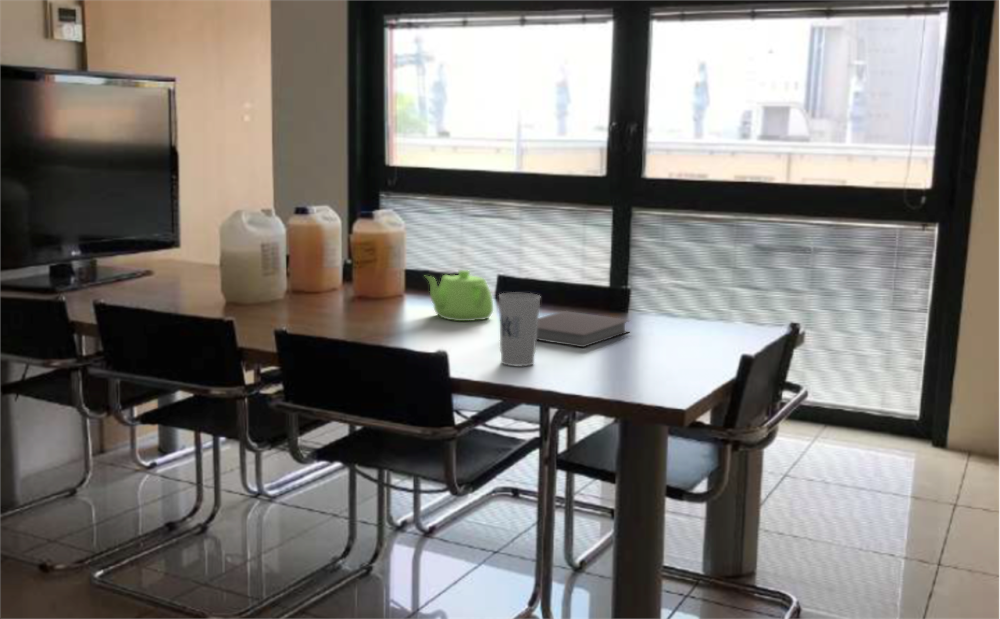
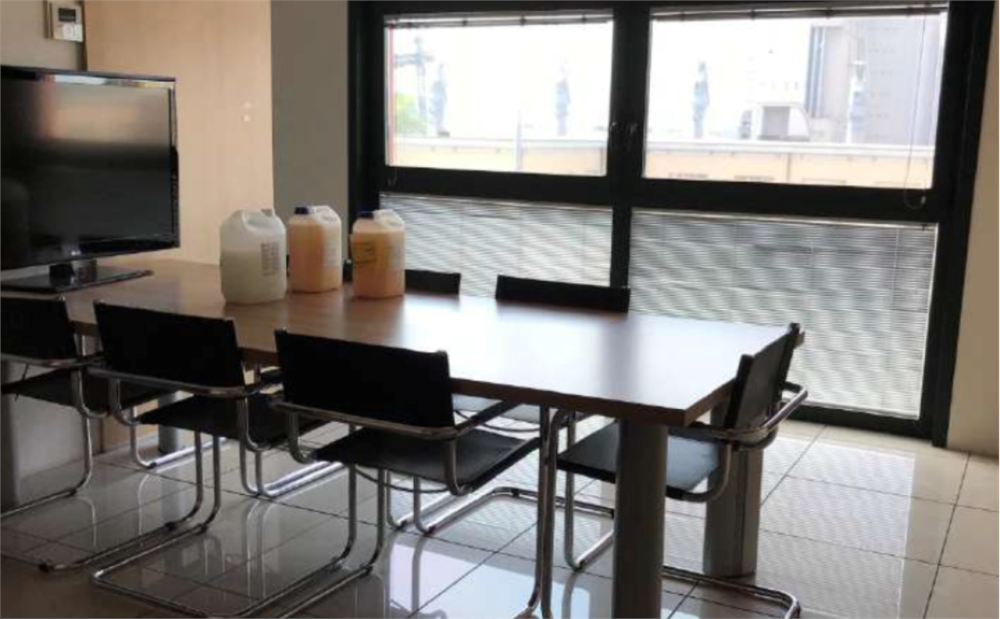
- teapot (455, 294)
- notebook (571, 327)
- cup (518, 329)
